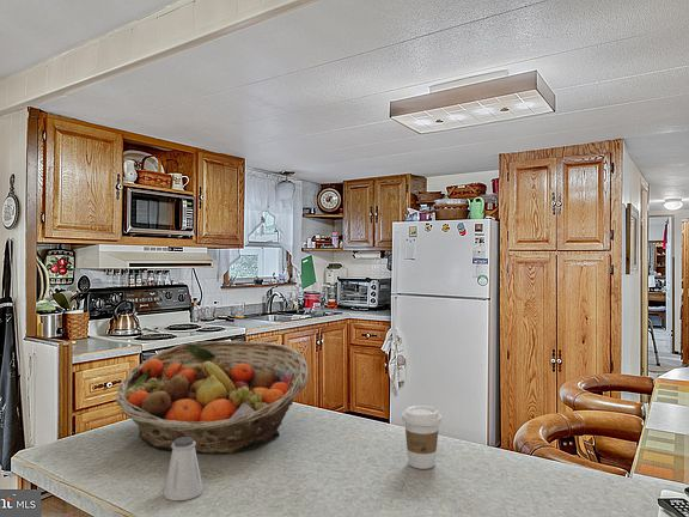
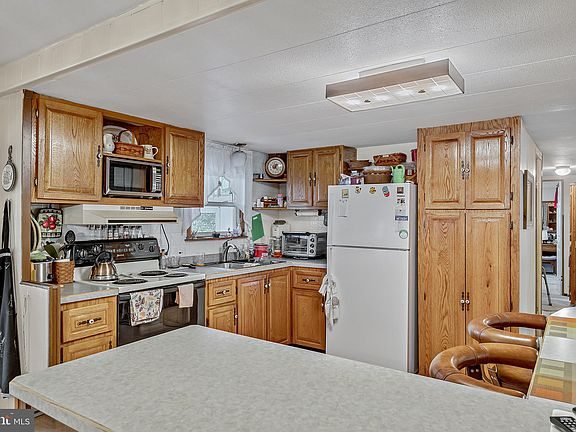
- saltshaker (183, 466)
- coffee cup (421, 436)
- fruit basket (214, 391)
